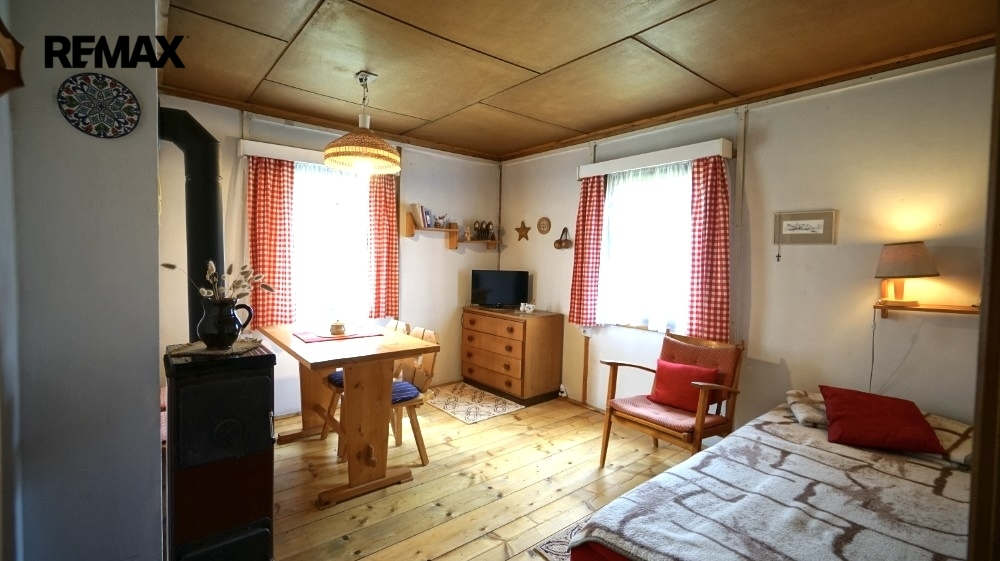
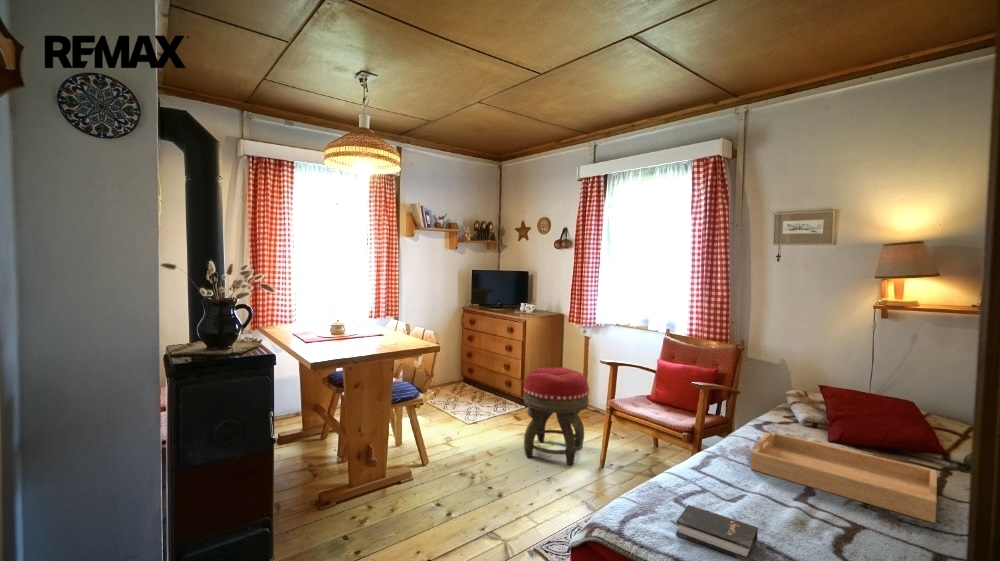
+ hardback book (716, 530)
+ serving tray (839, 467)
+ footstool (555, 411)
